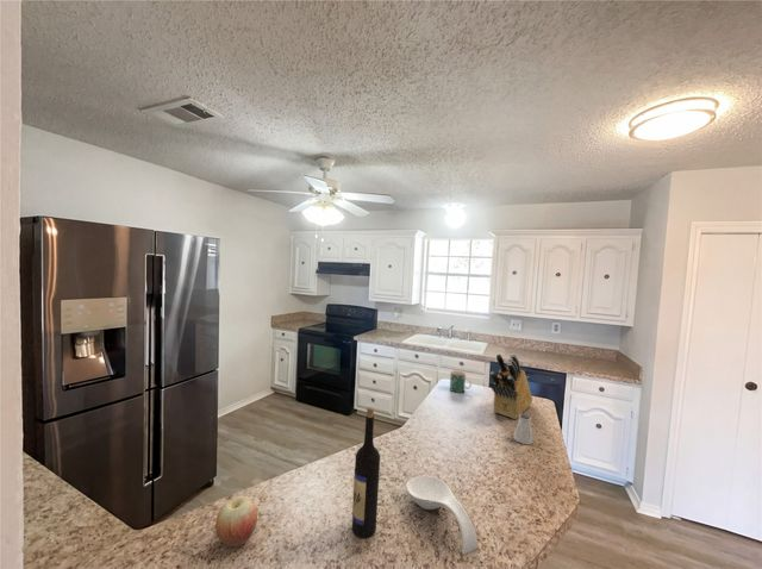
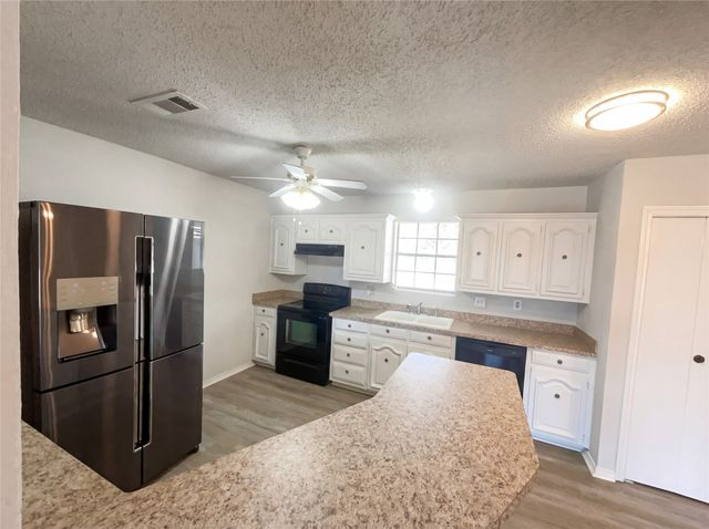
- knife block (512, 380)
- saltshaker (524, 427)
- apple (236, 520)
- spoon rest (441, 502)
- wine bottle (367, 469)
- mug (461, 382)
